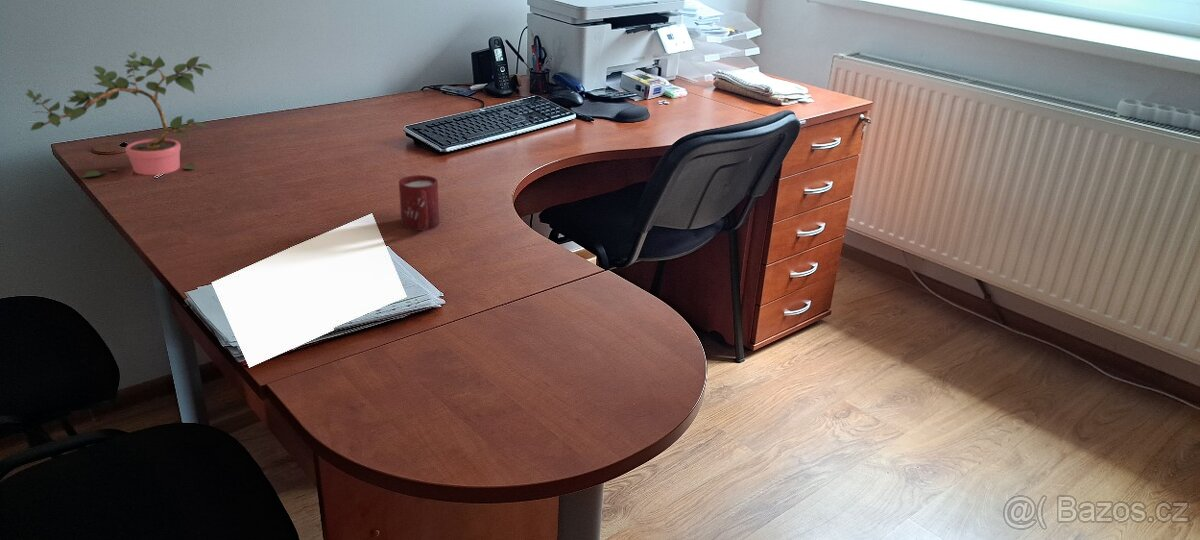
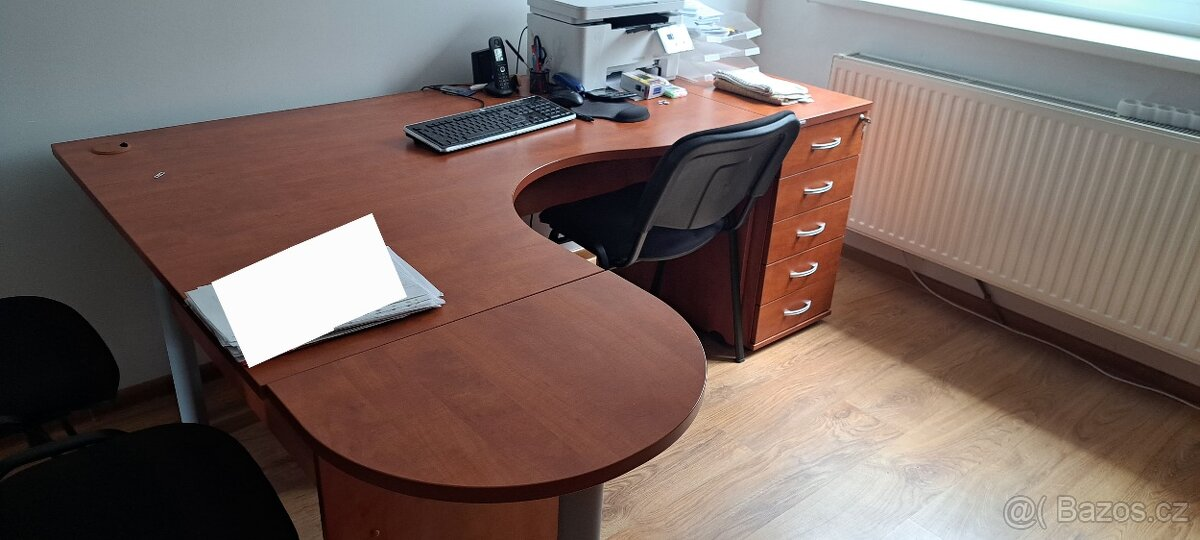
- cup (420, 205)
- potted plant (115, 98)
